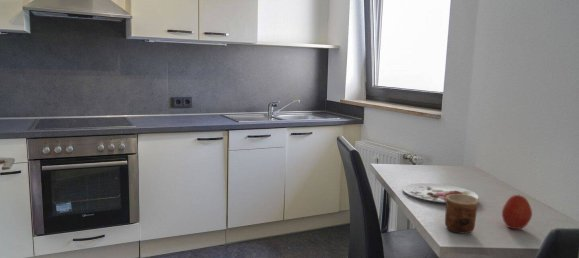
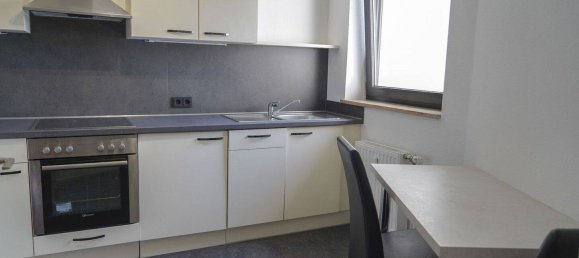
- apple (517, 210)
- cup (460, 214)
- plate (439, 191)
